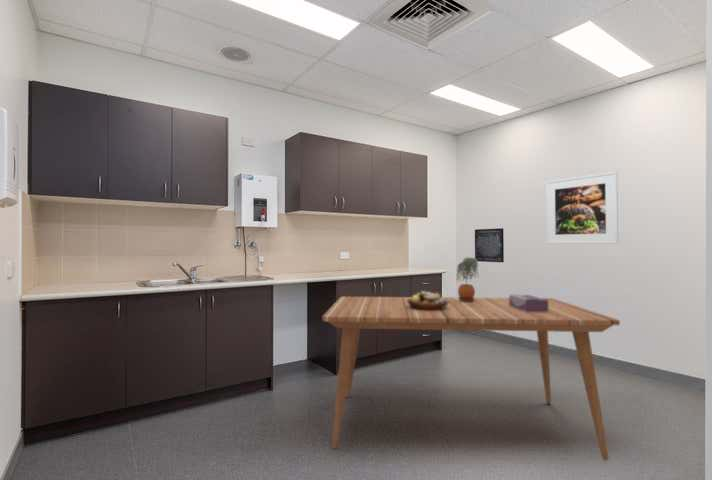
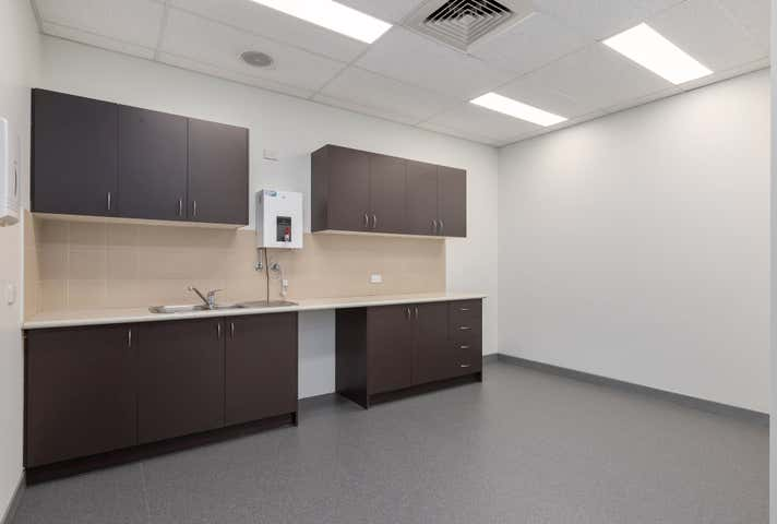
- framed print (579, 210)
- dining table (454, 329)
- wall art (488, 245)
- potted plant (466, 279)
- fruit bowl (427, 298)
- tissue box (527, 302)
